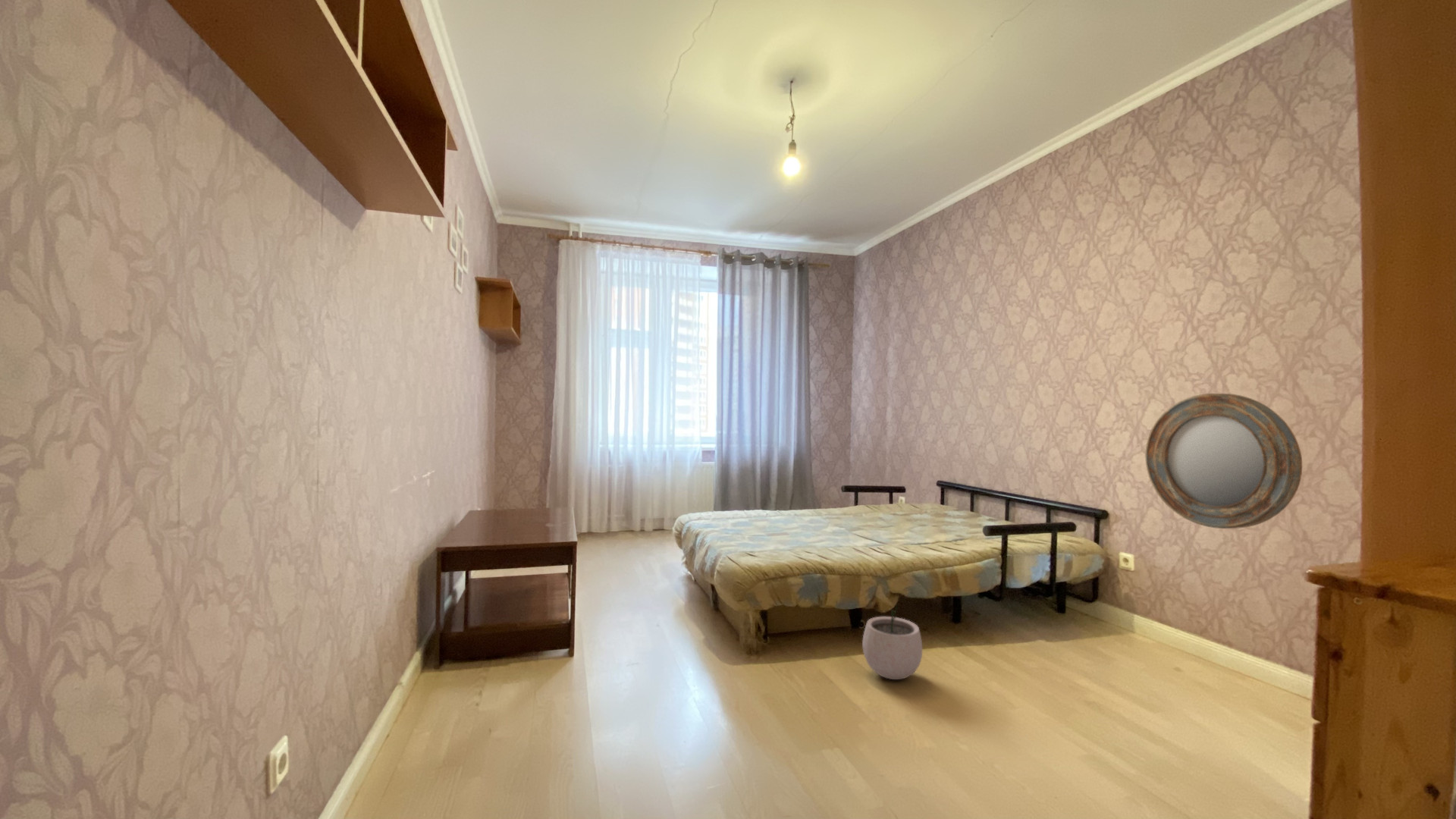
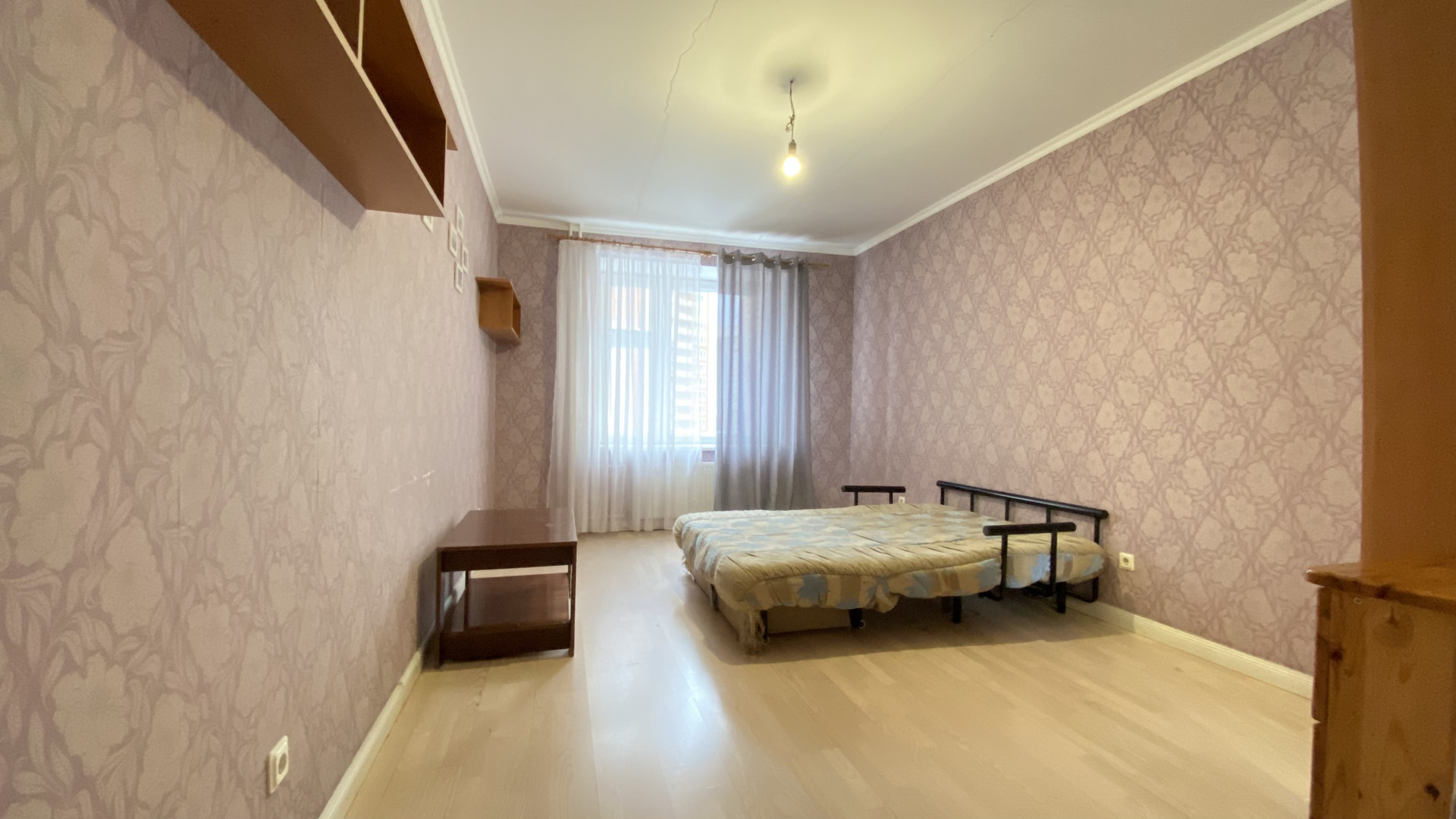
- home mirror (1214, 460)
- plant pot (892, 639)
